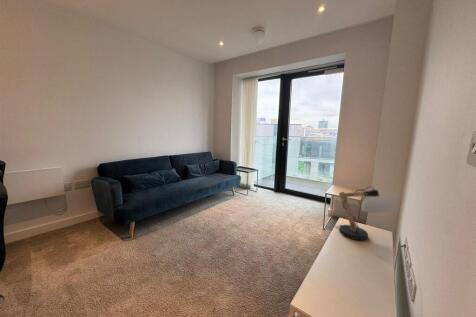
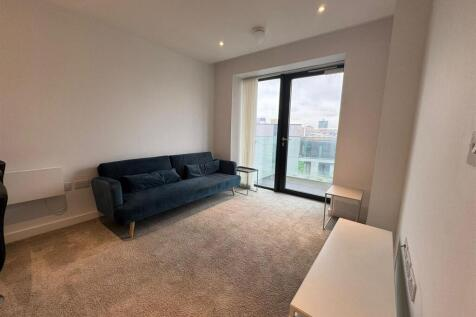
- desk lamp (362, 210)
